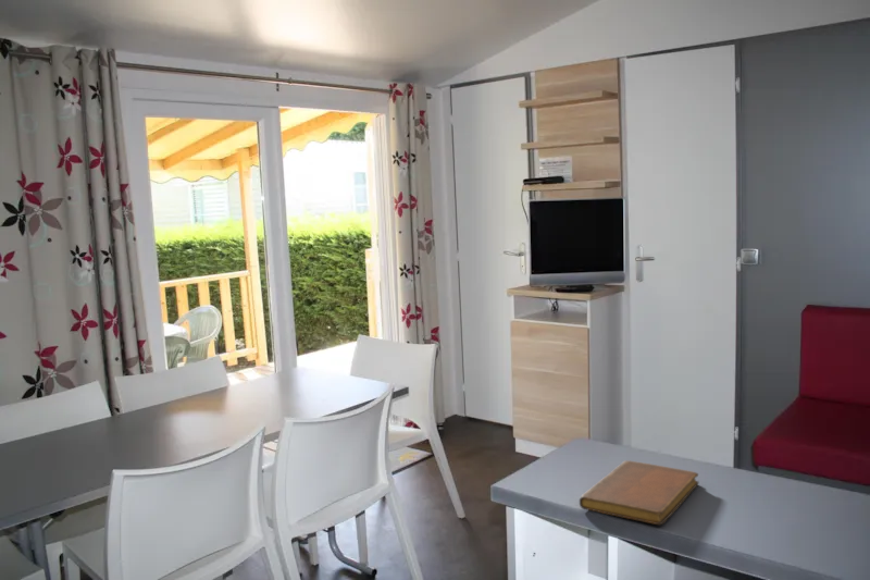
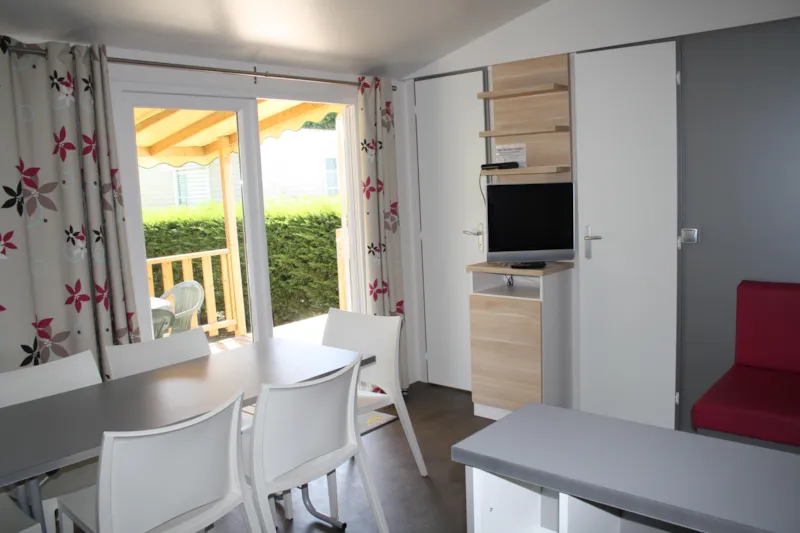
- notebook (641, 489)
